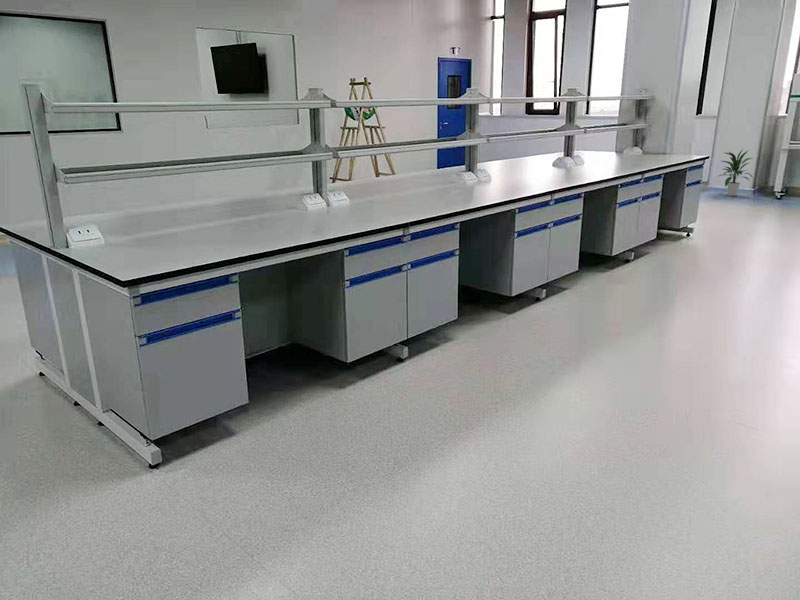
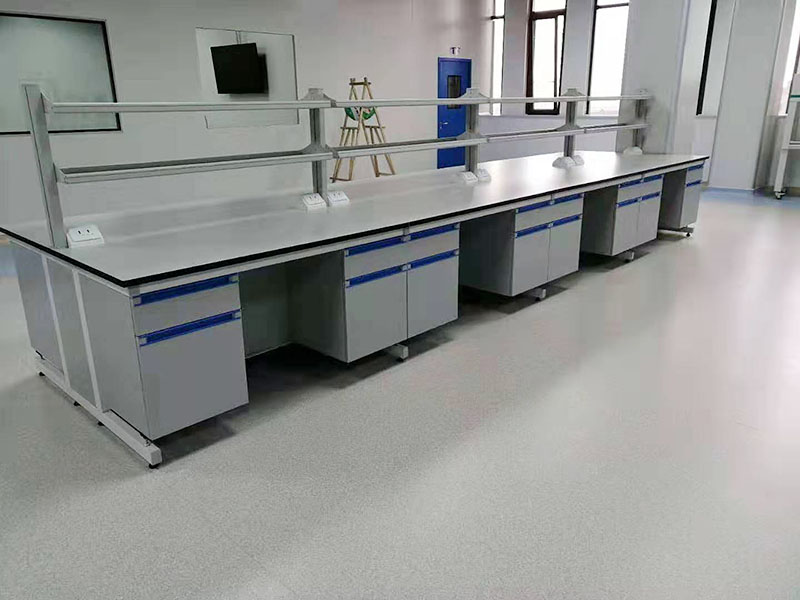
- indoor plant (734, 172)
